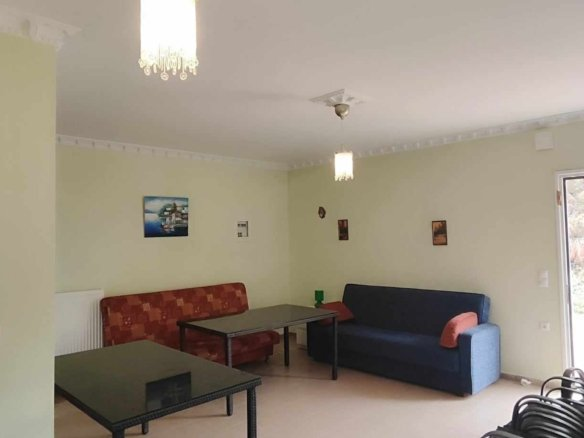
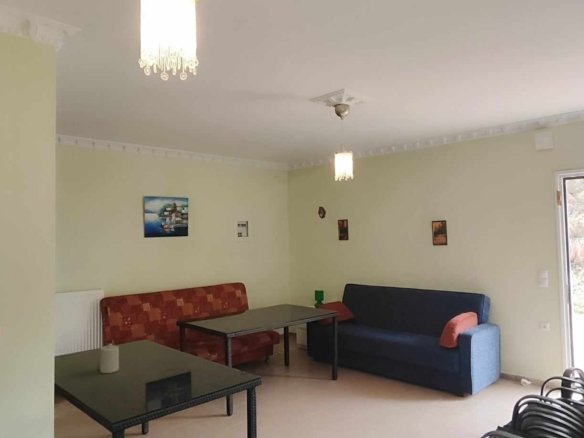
+ candle (109, 356)
